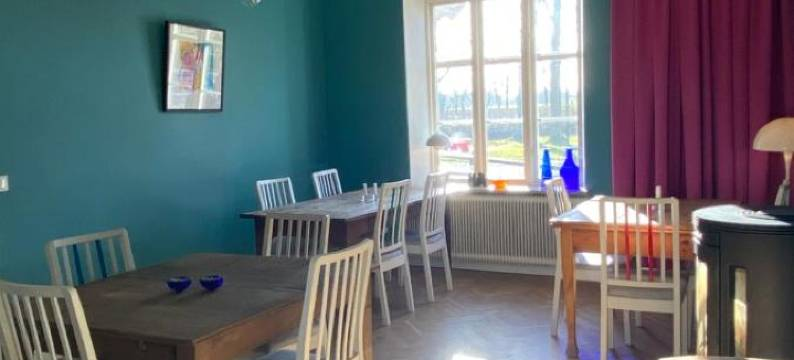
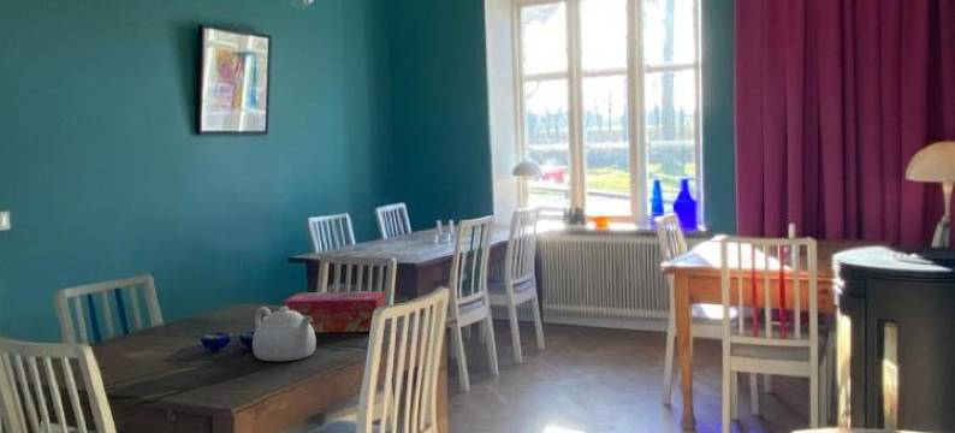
+ teapot (283, 331)
+ tissue box (336, 312)
